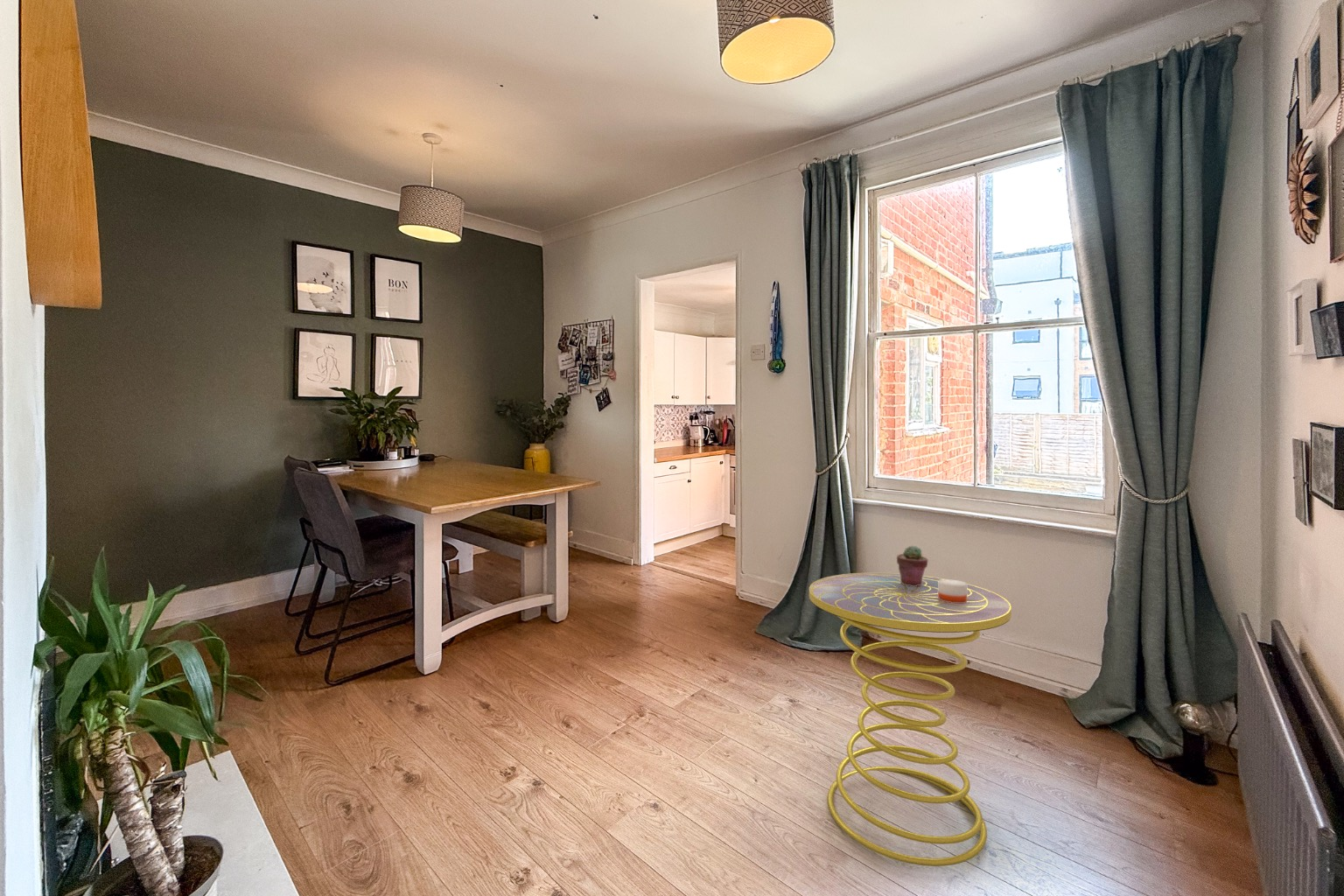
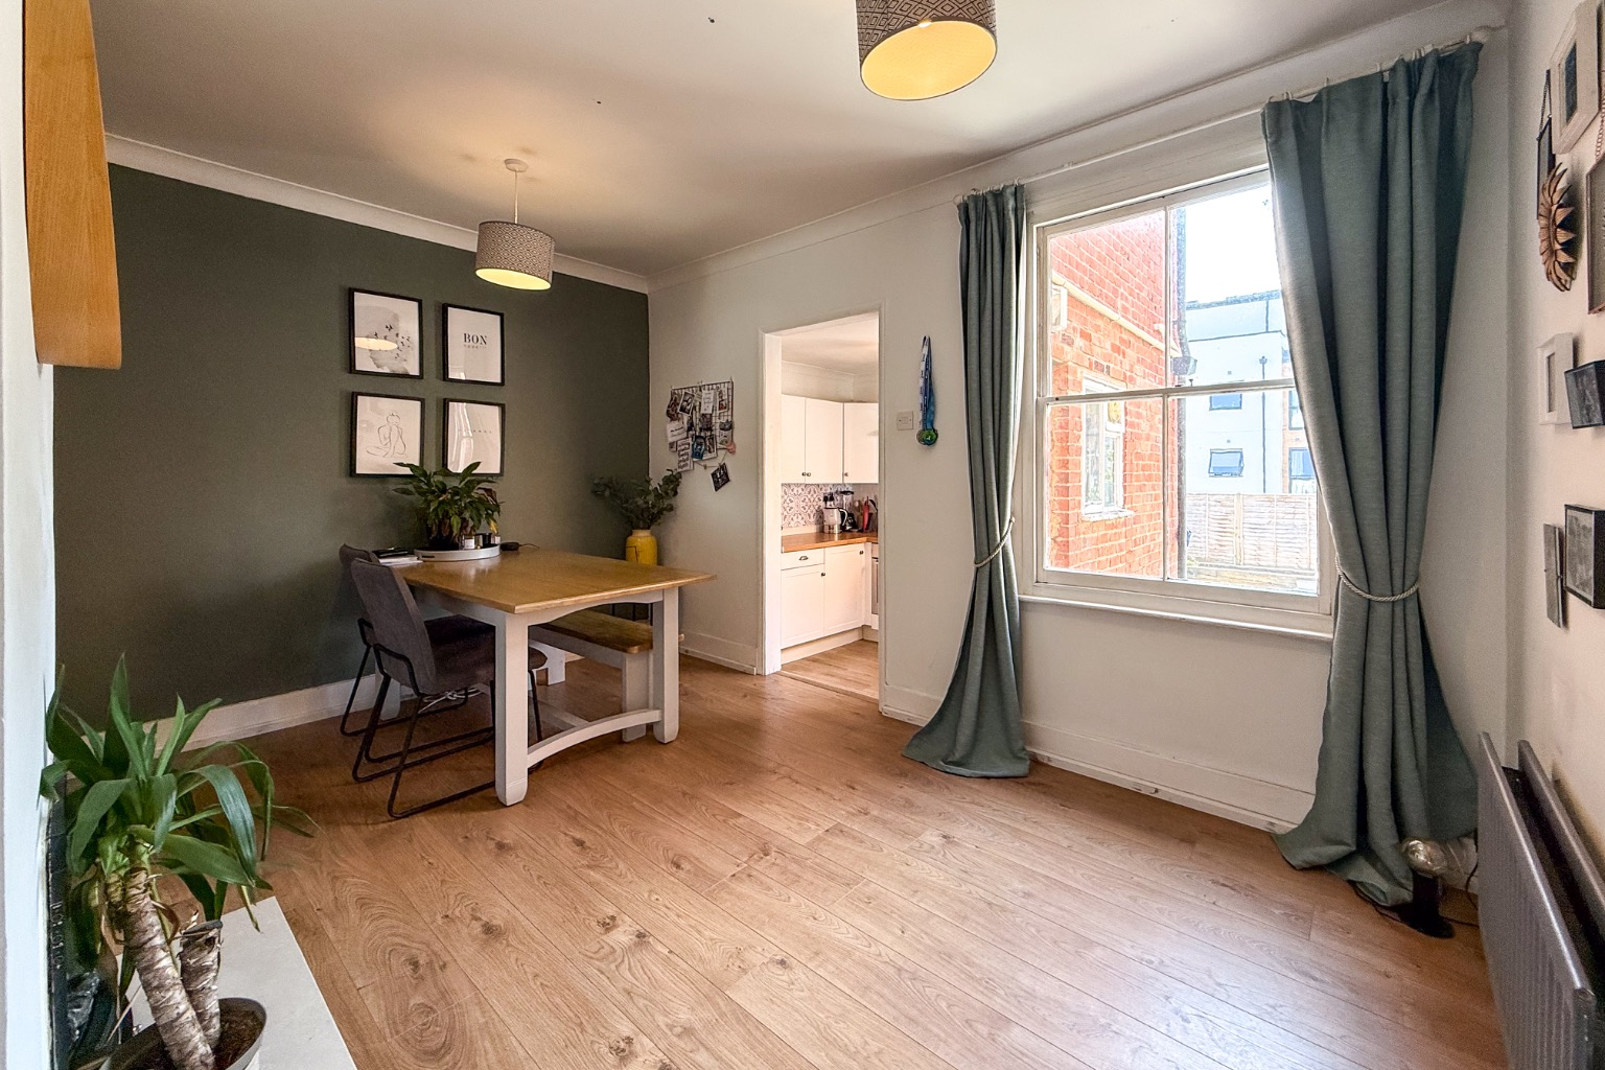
- potted succulent (912, 564)
- candle (952, 581)
- side table (903, 704)
